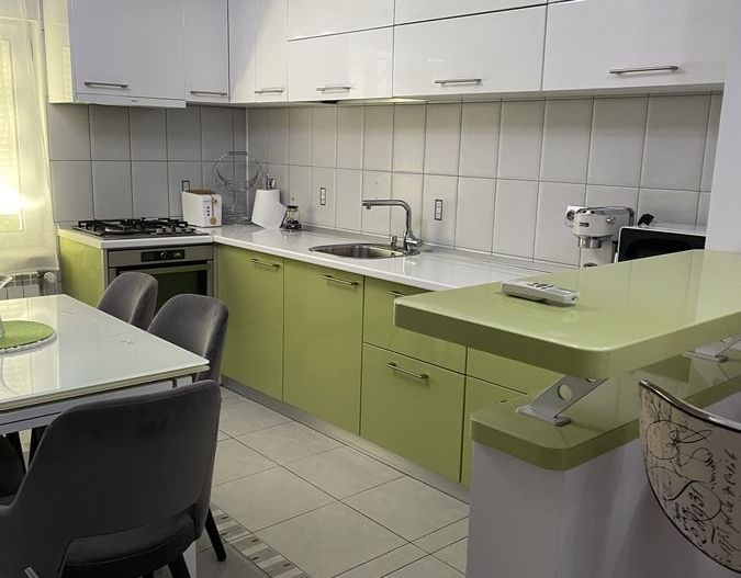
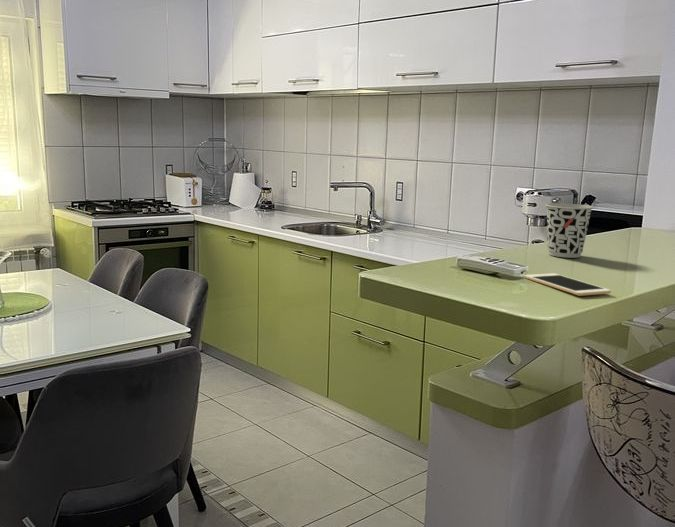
+ cup (566, 230)
+ cell phone (565, 283)
